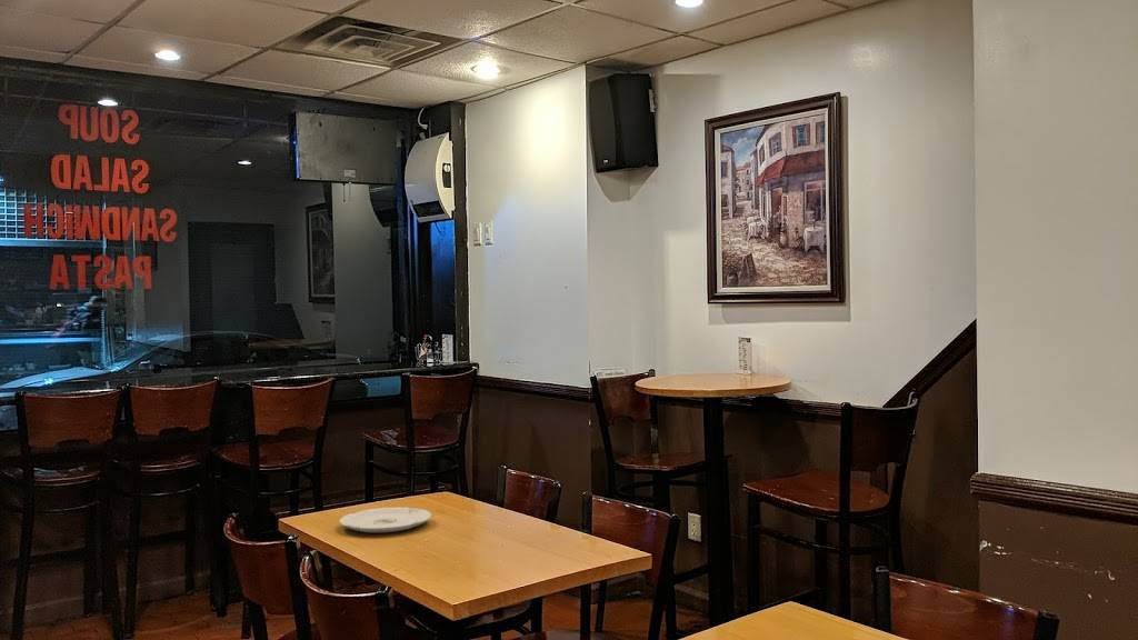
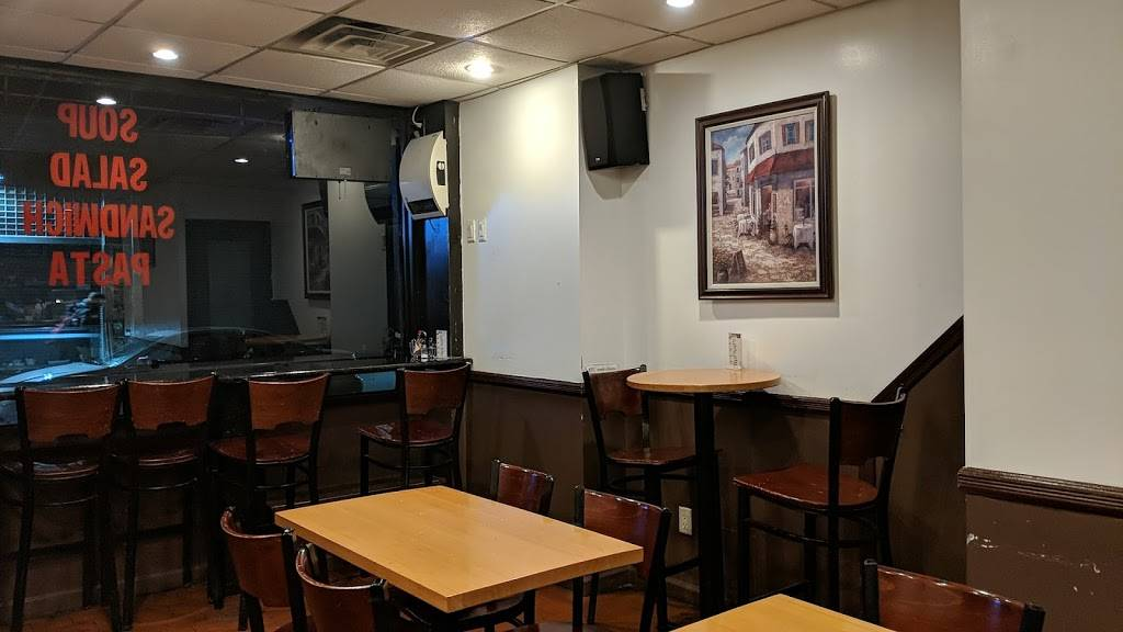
- plate (386, 520)
